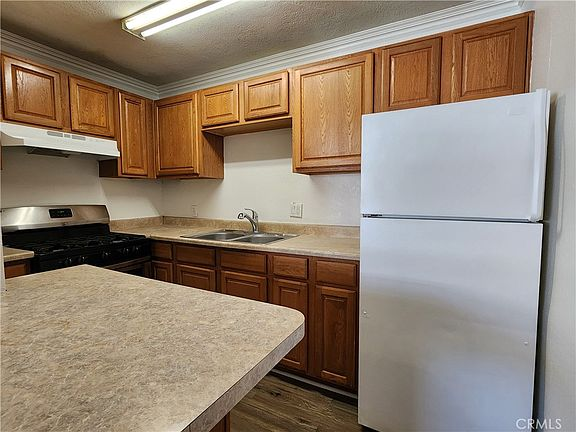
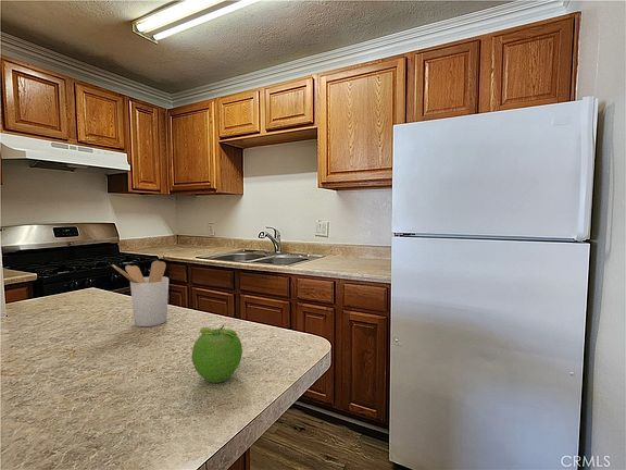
+ utensil holder (140, 292)
+ fruit (217, 351)
